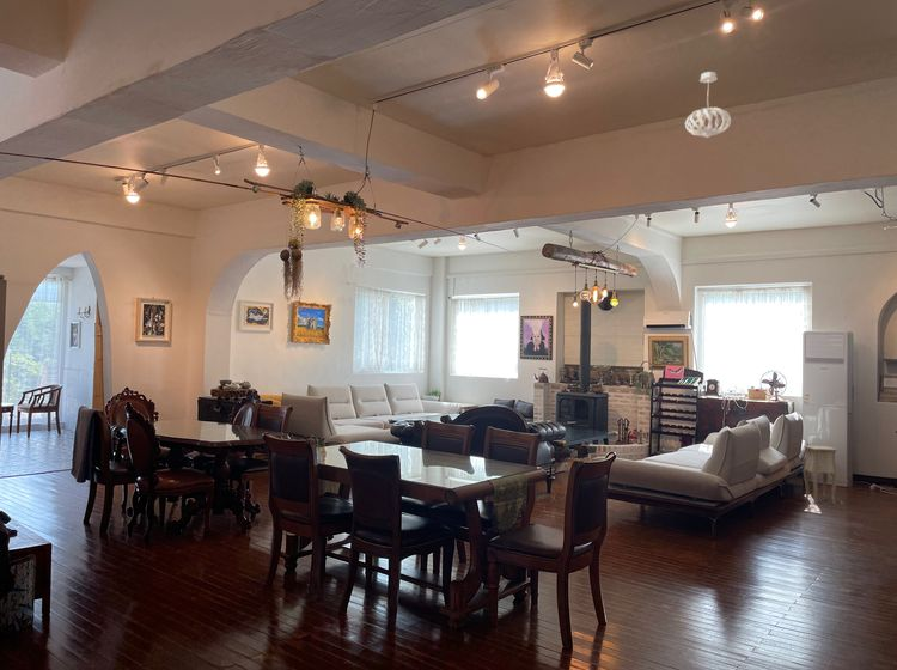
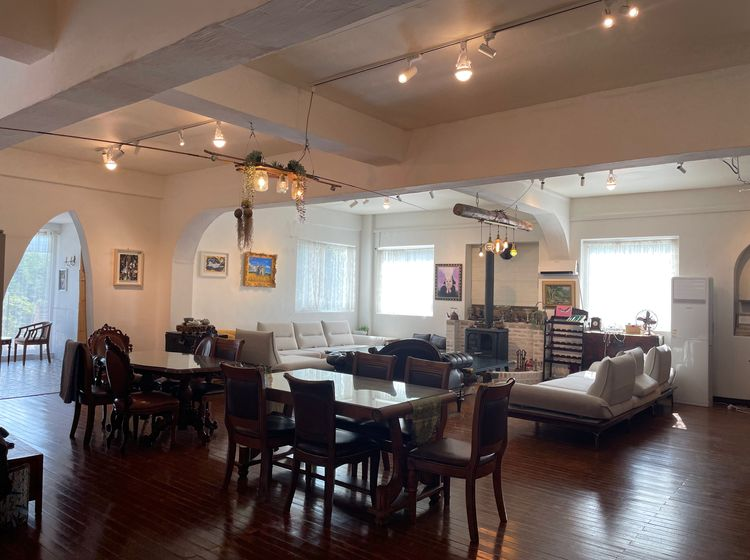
- pendant light (708, 108)
- side table (818, 473)
